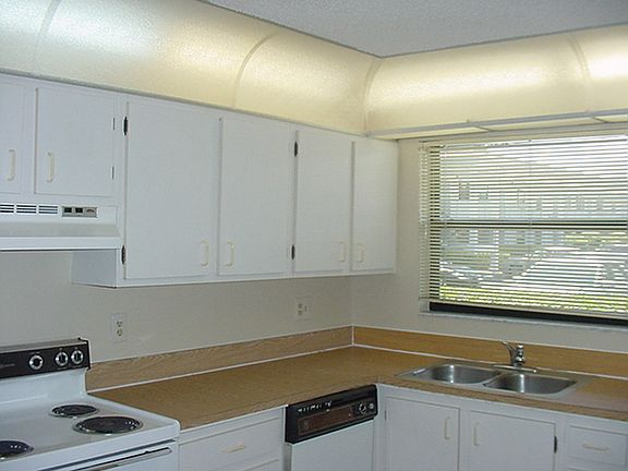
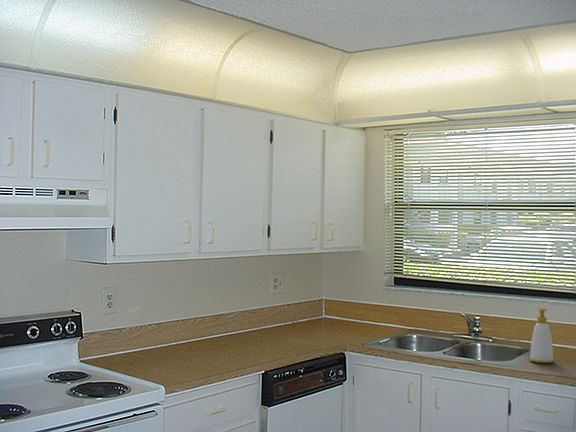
+ soap bottle (541, 334)
